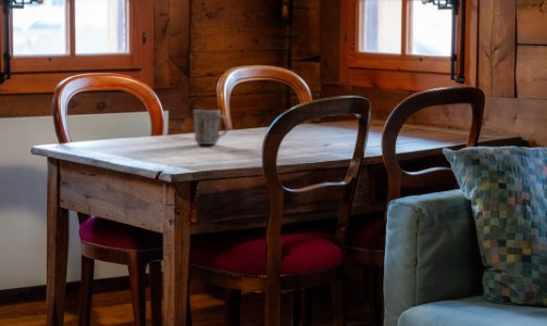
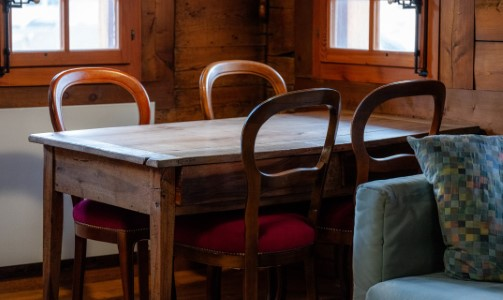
- mug (211, 127)
